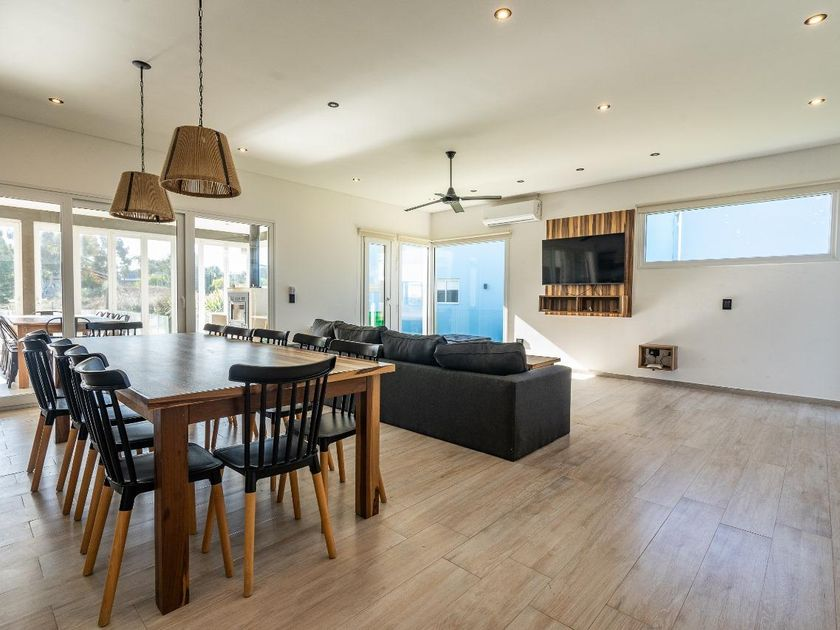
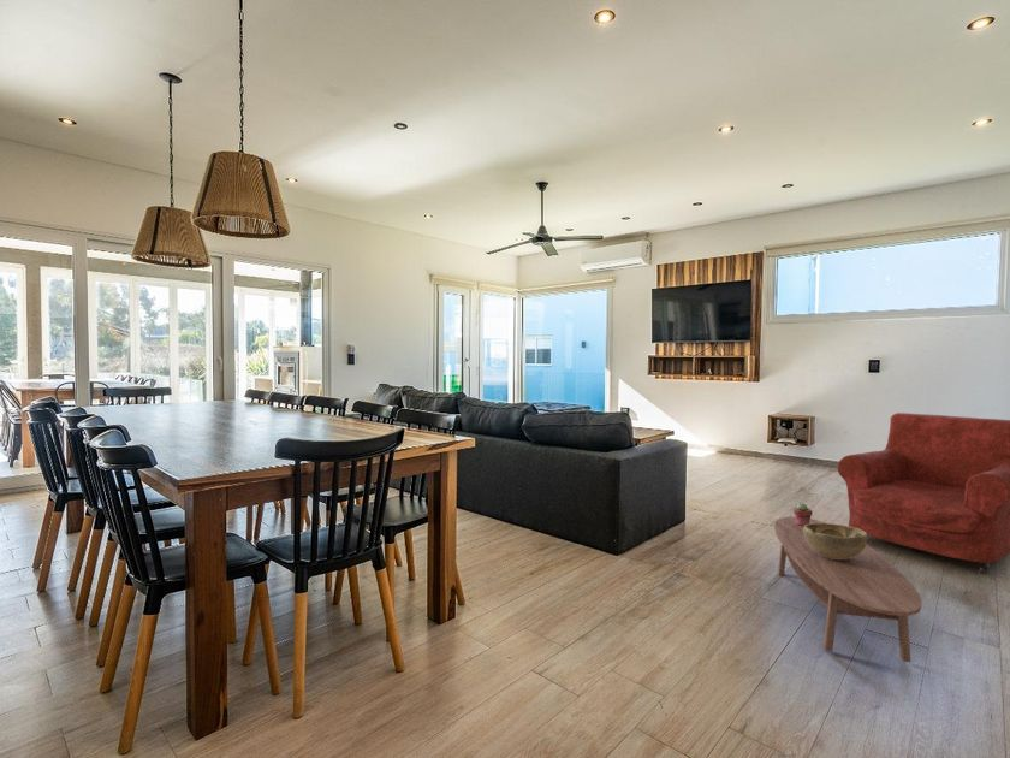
+ armchair (934, 482)
+ potted succulent (802, 513)
+ decorative bowl (833, 541)
+ coffee table (832, 581)
